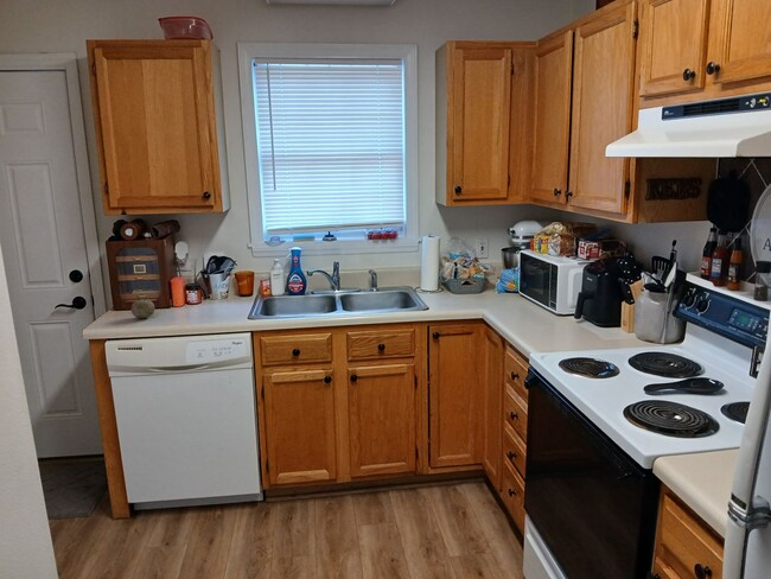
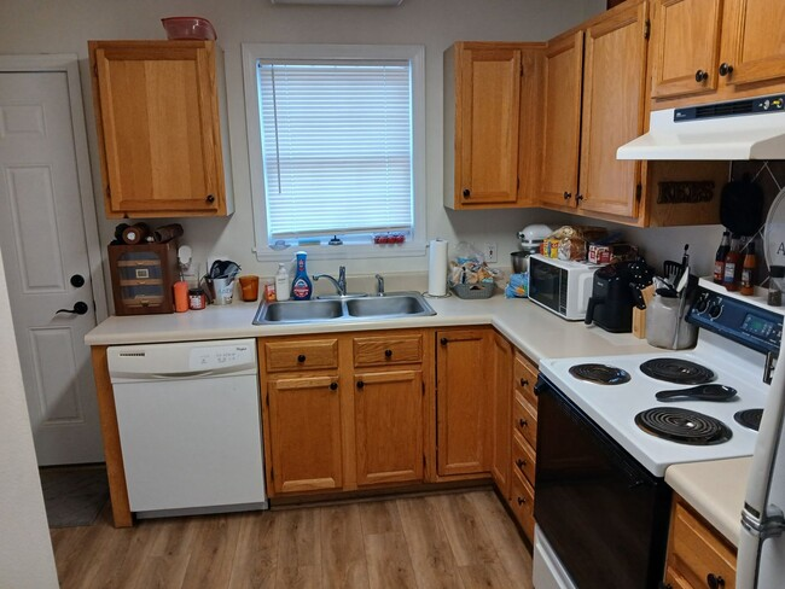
- fruit (142, 307)
